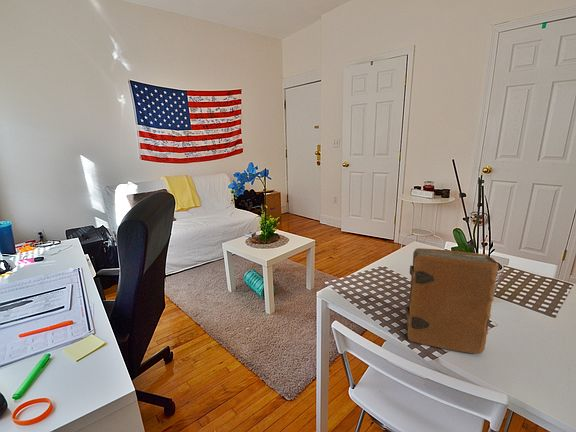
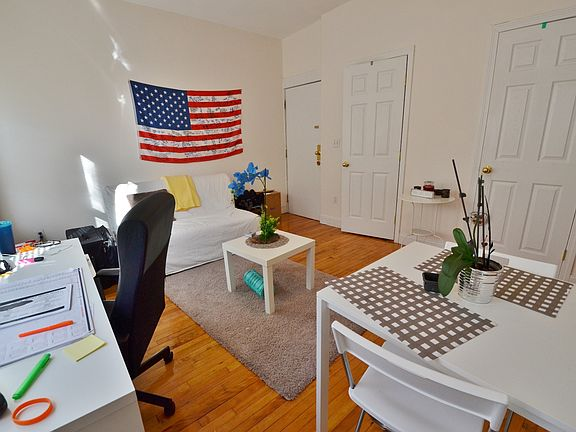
- book (447, 298)
